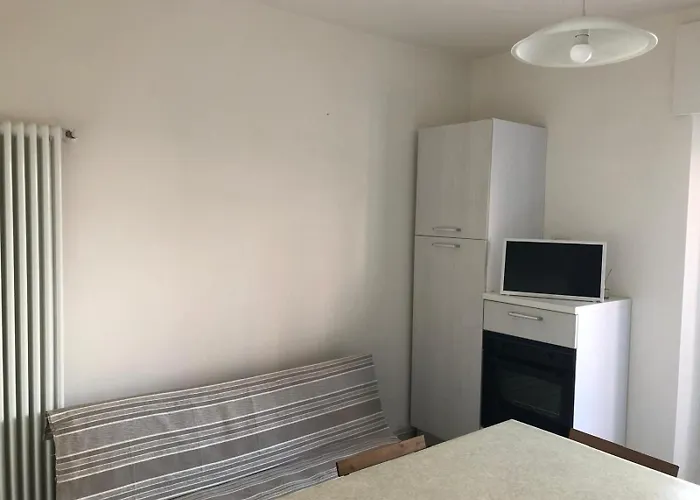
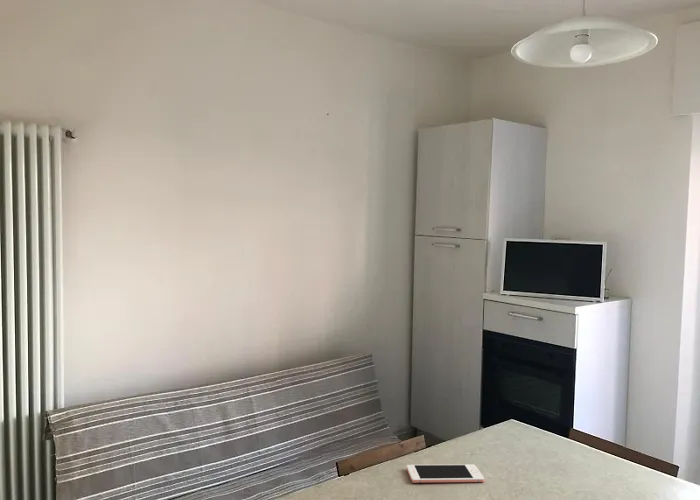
+ cell phone (444, 473)
